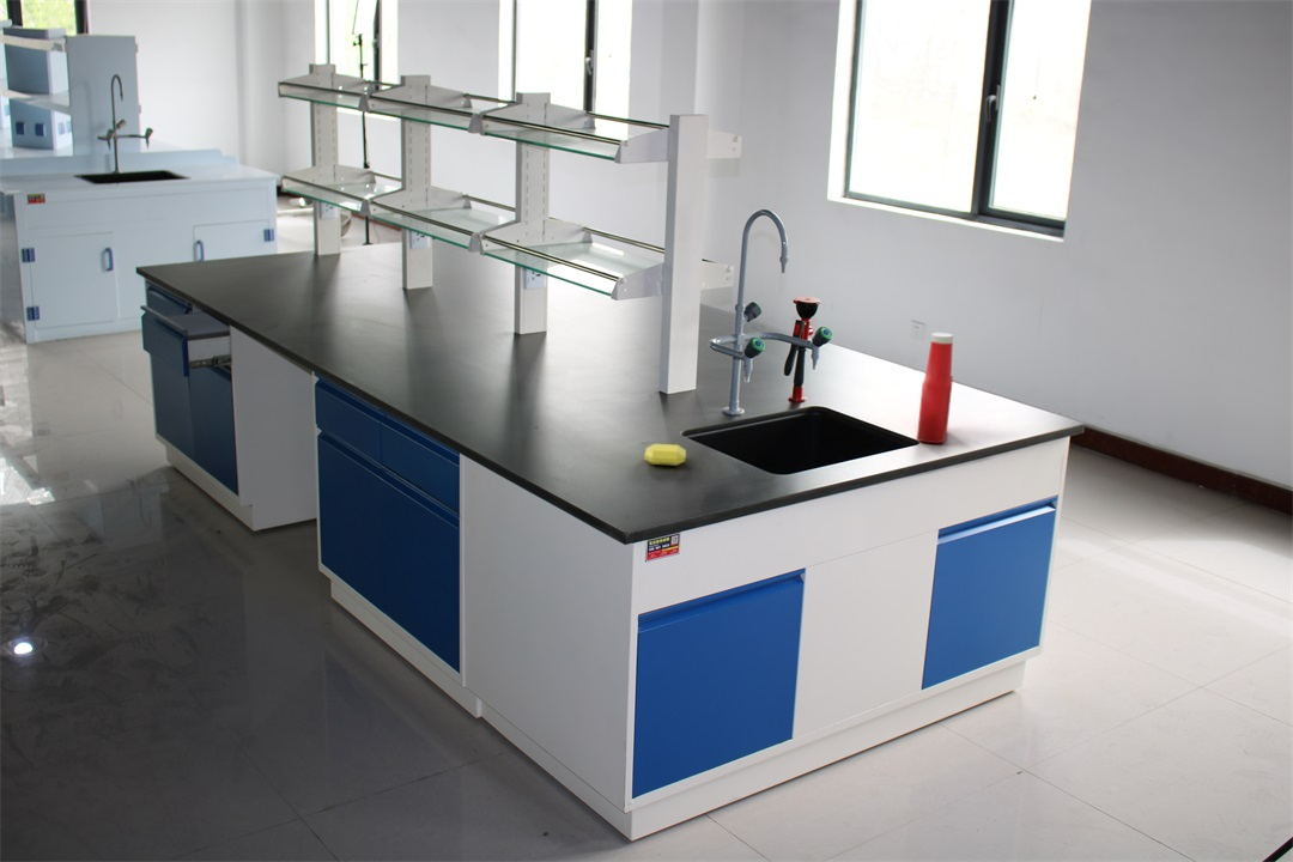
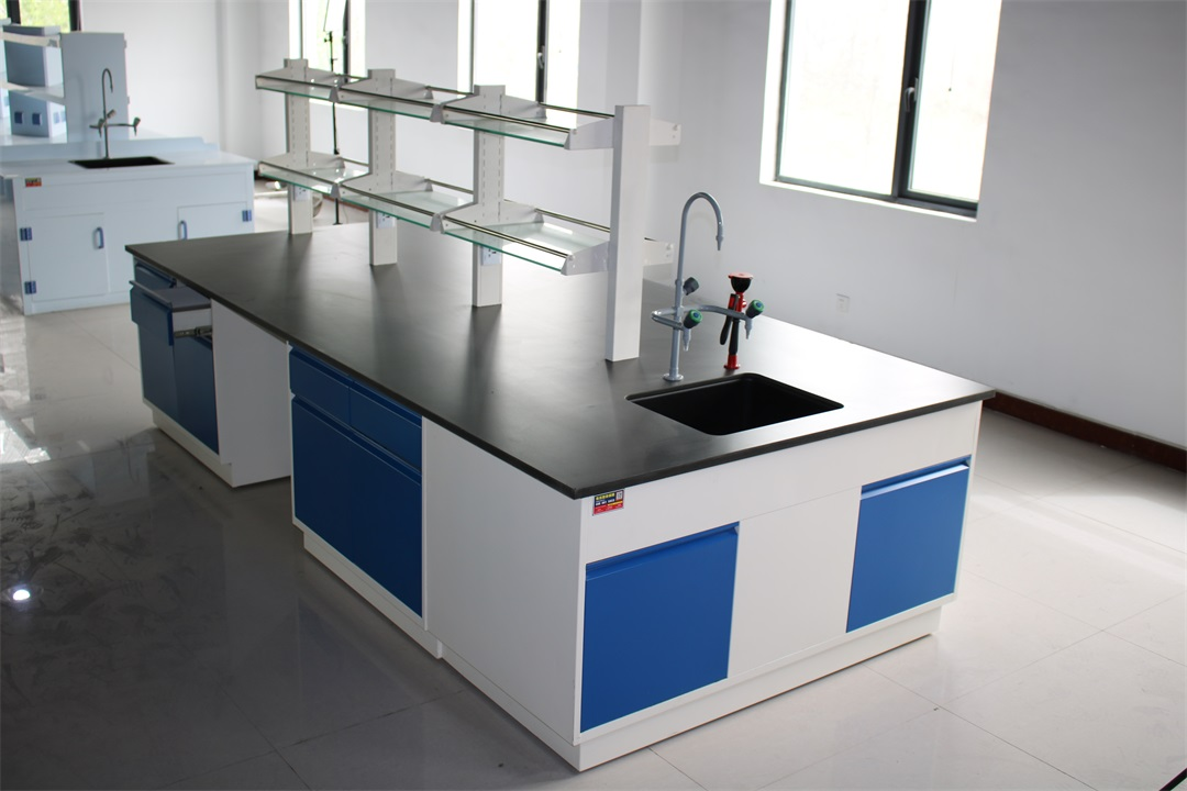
- soap bottle (936, 386)
- soap bar (664, 454)
